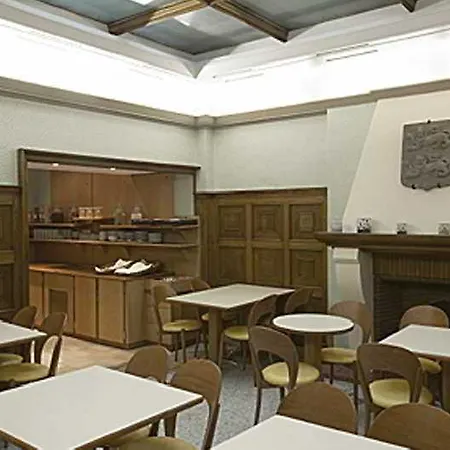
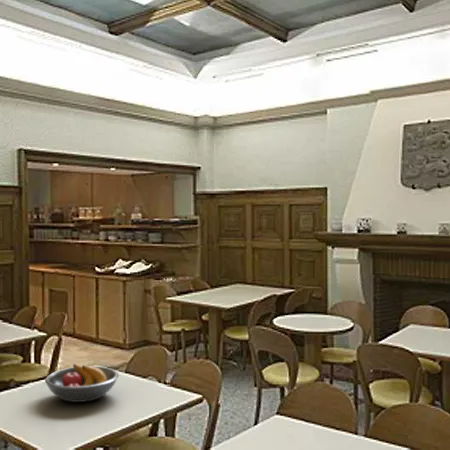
+ fruit bowl (82, 383)
